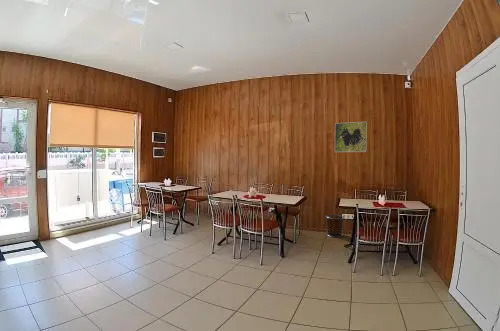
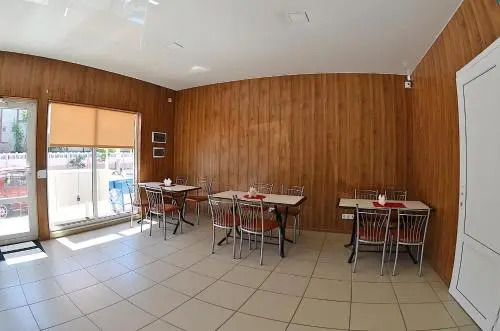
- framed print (350, 137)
- waste bin (334, 226)
